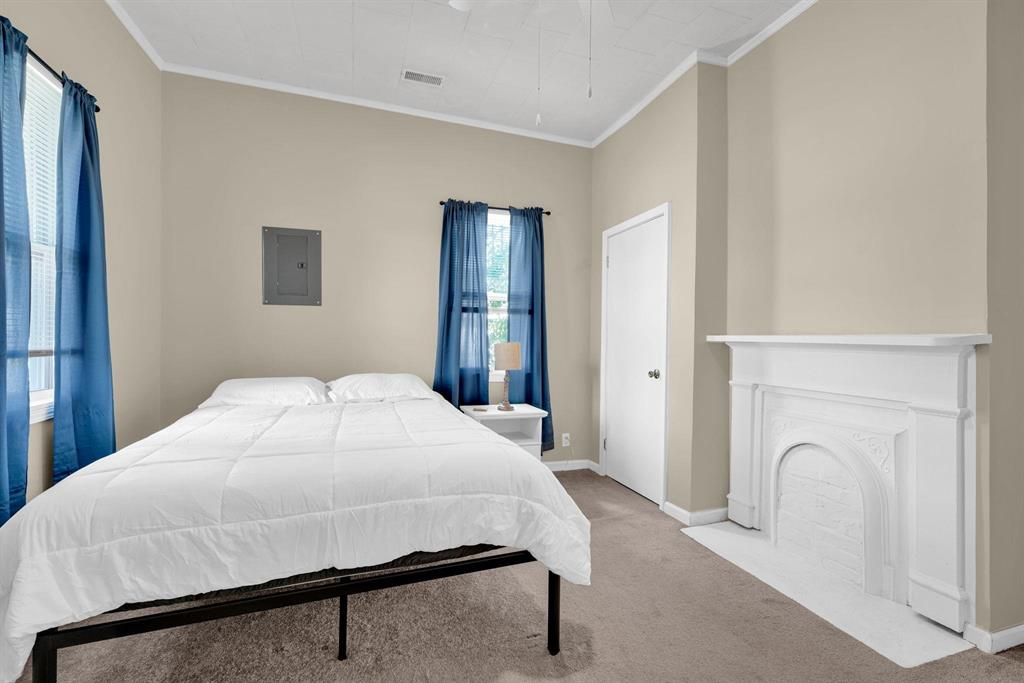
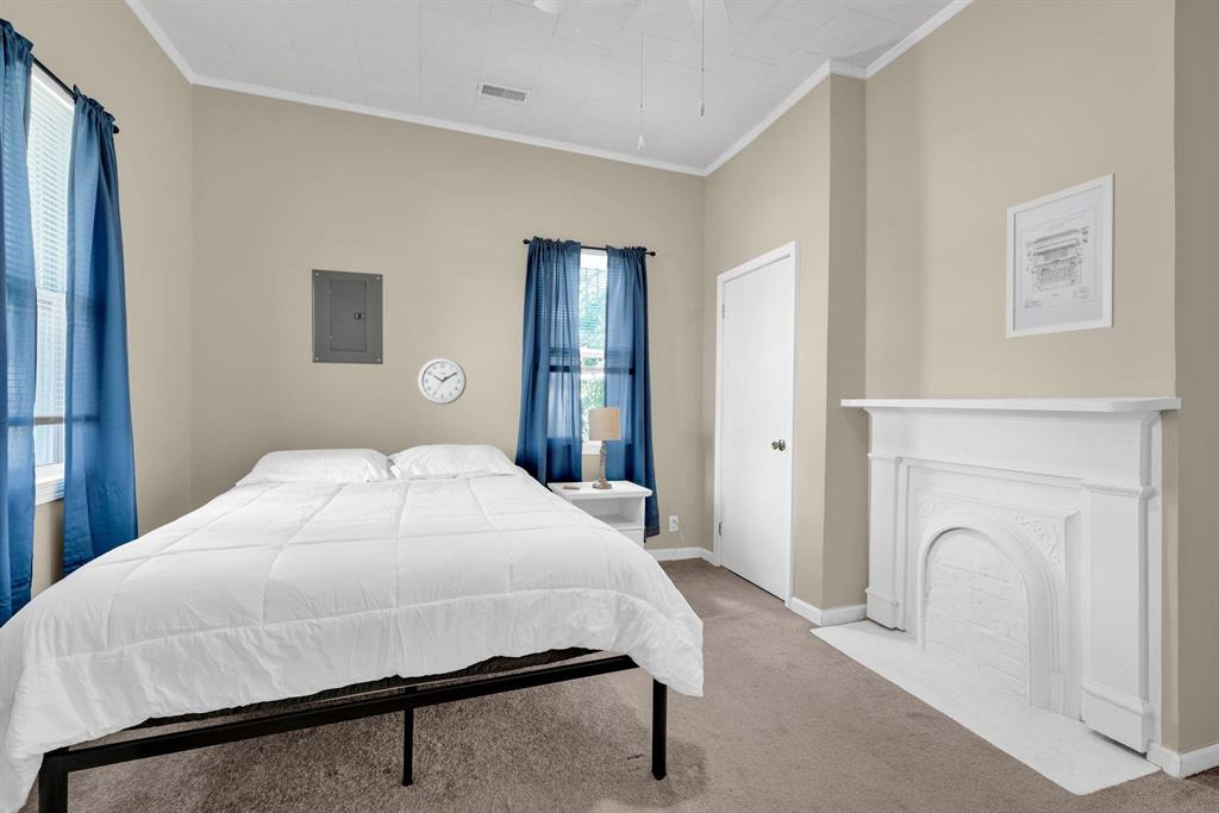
+ wall clock (442, 381)
+ wall art (1056, 262)
